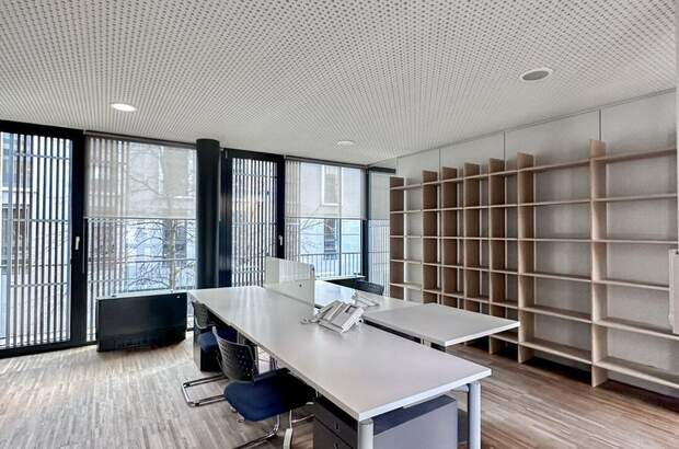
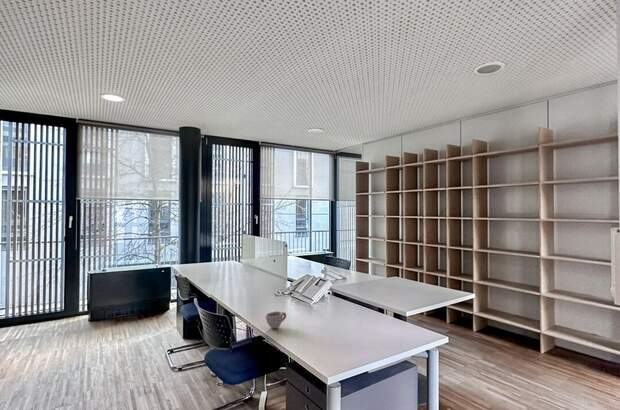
+ cup (276, 319)
